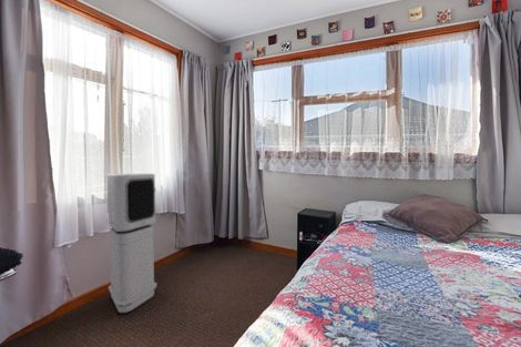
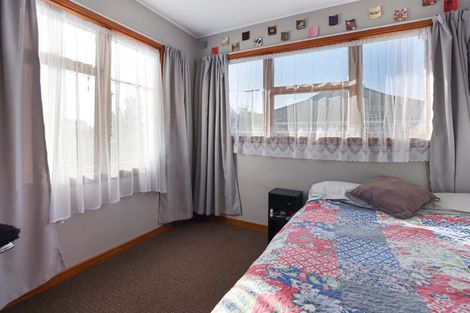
- air purifier (125, 236)
